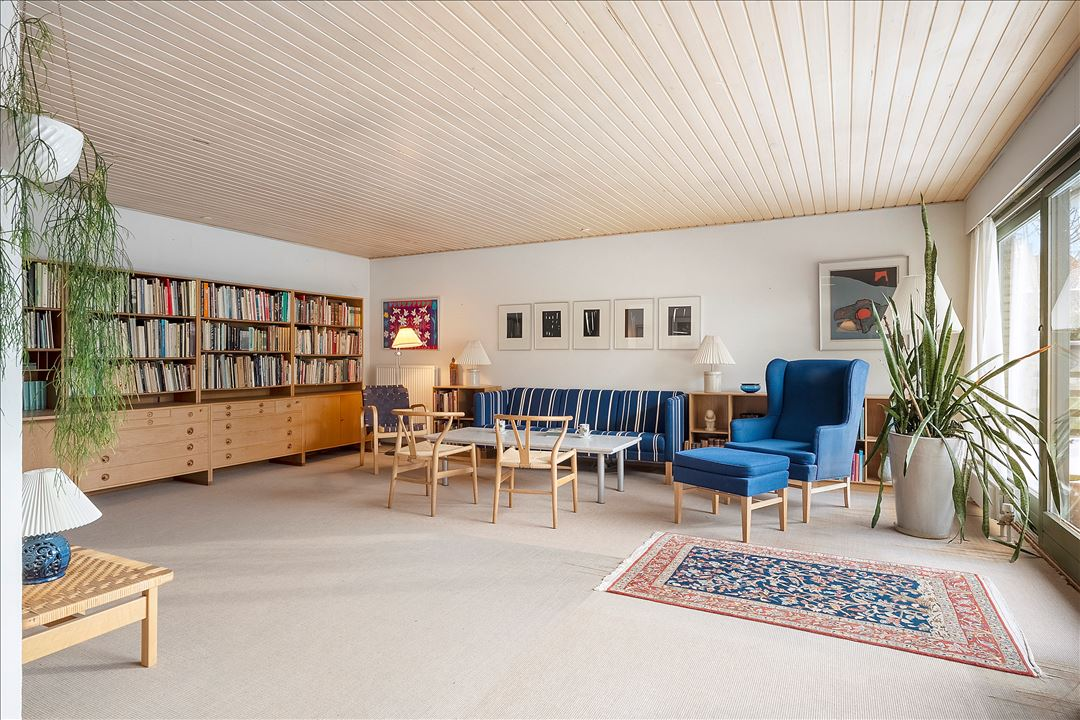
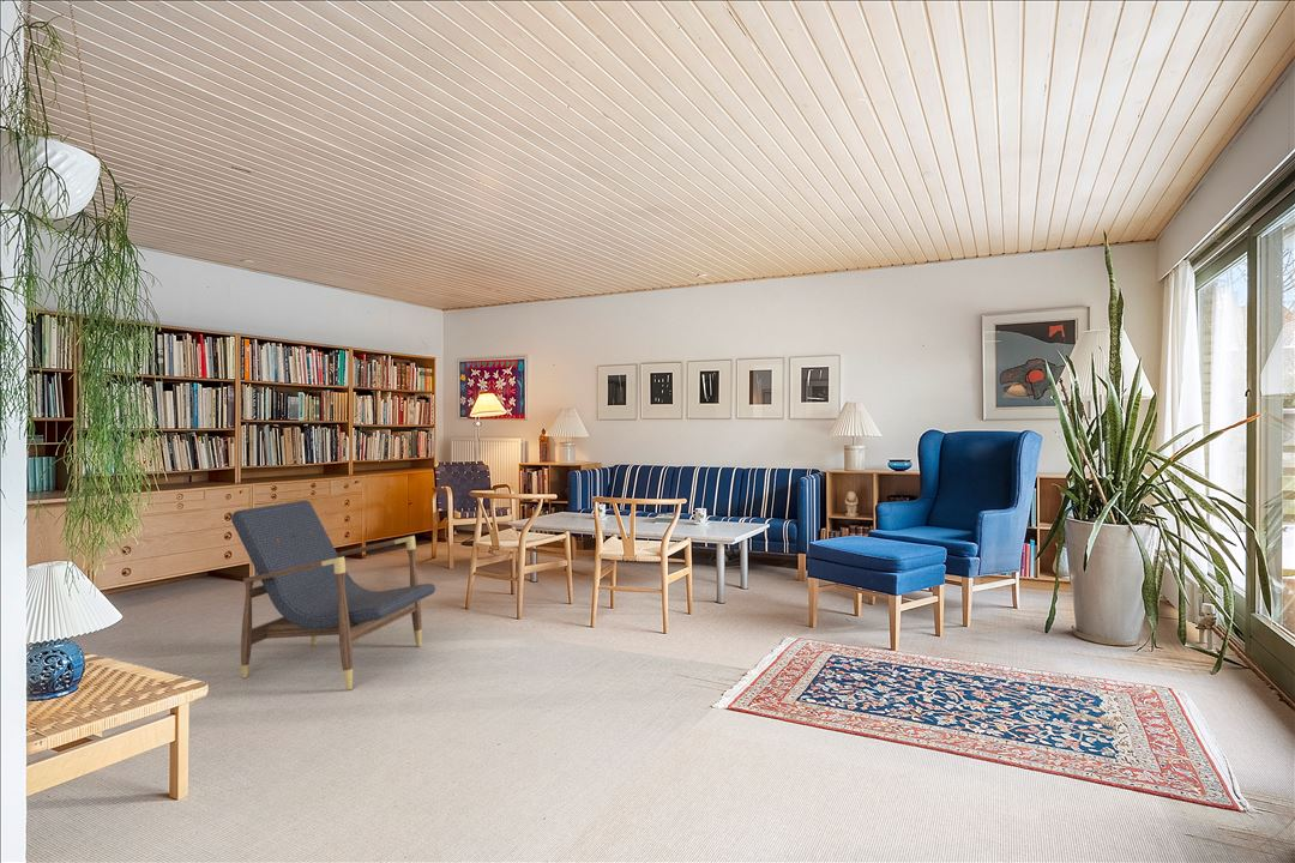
+ lounge chair (337, 584)
